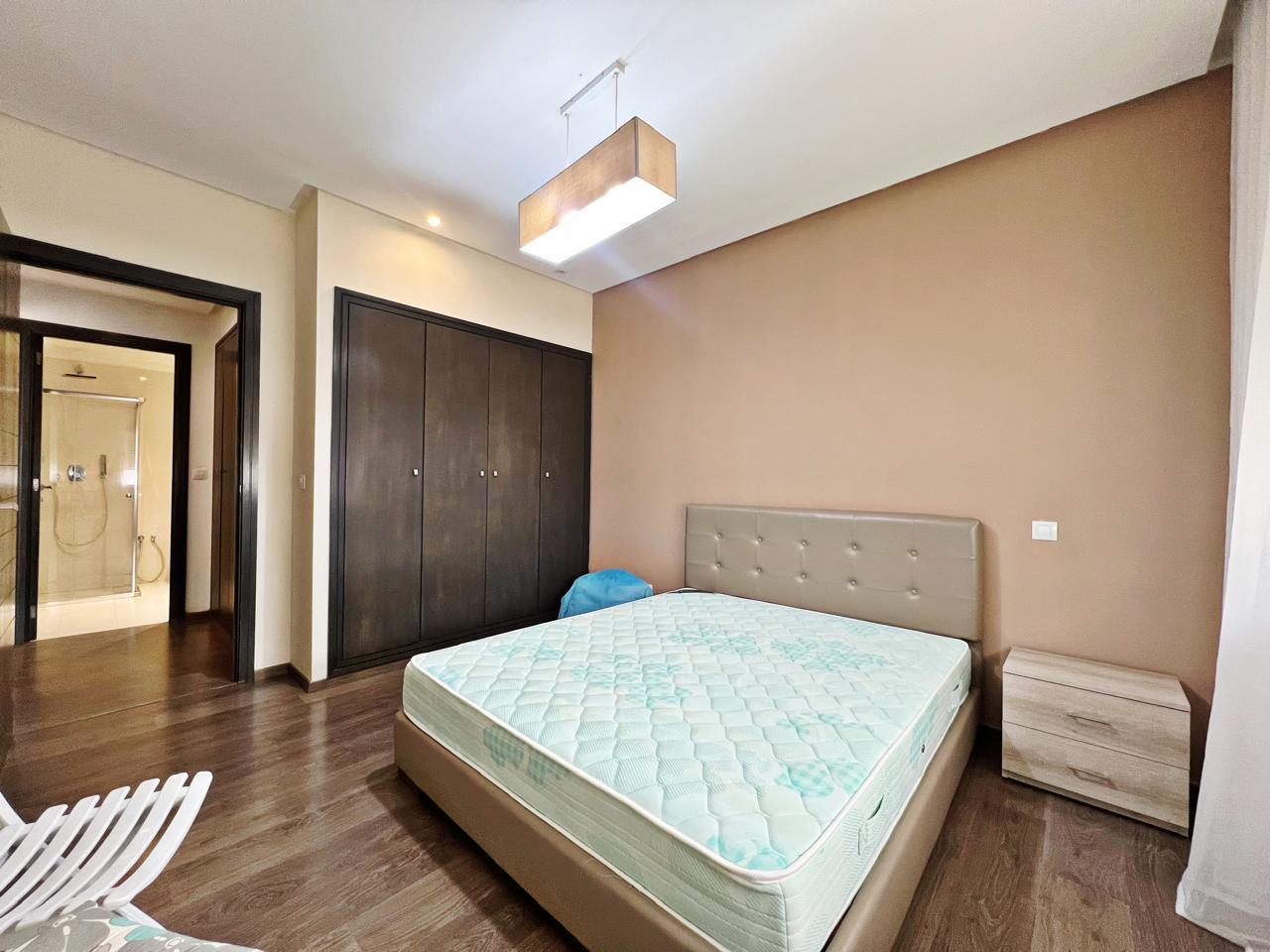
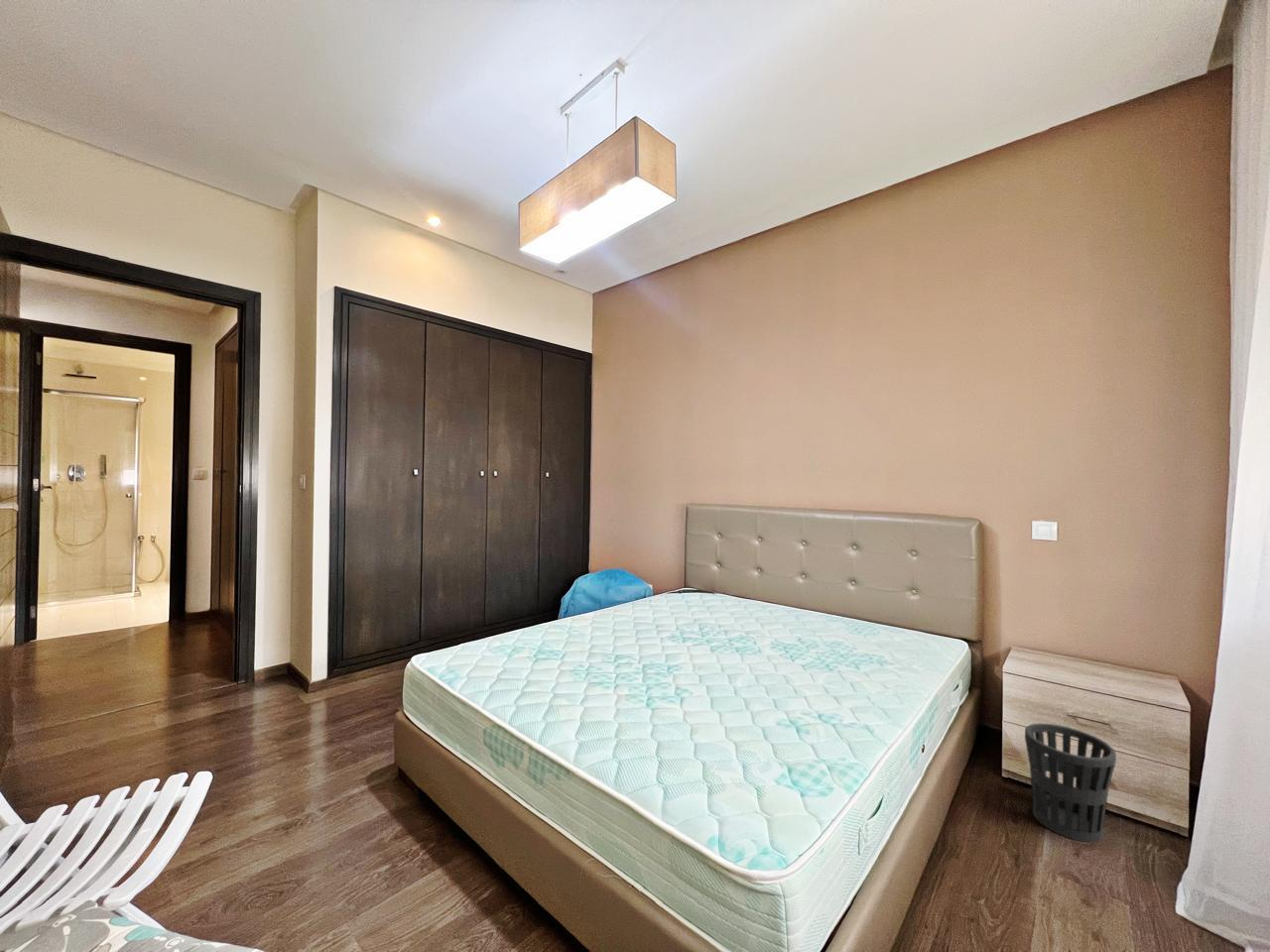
+ wastebasket (1067, 780)
